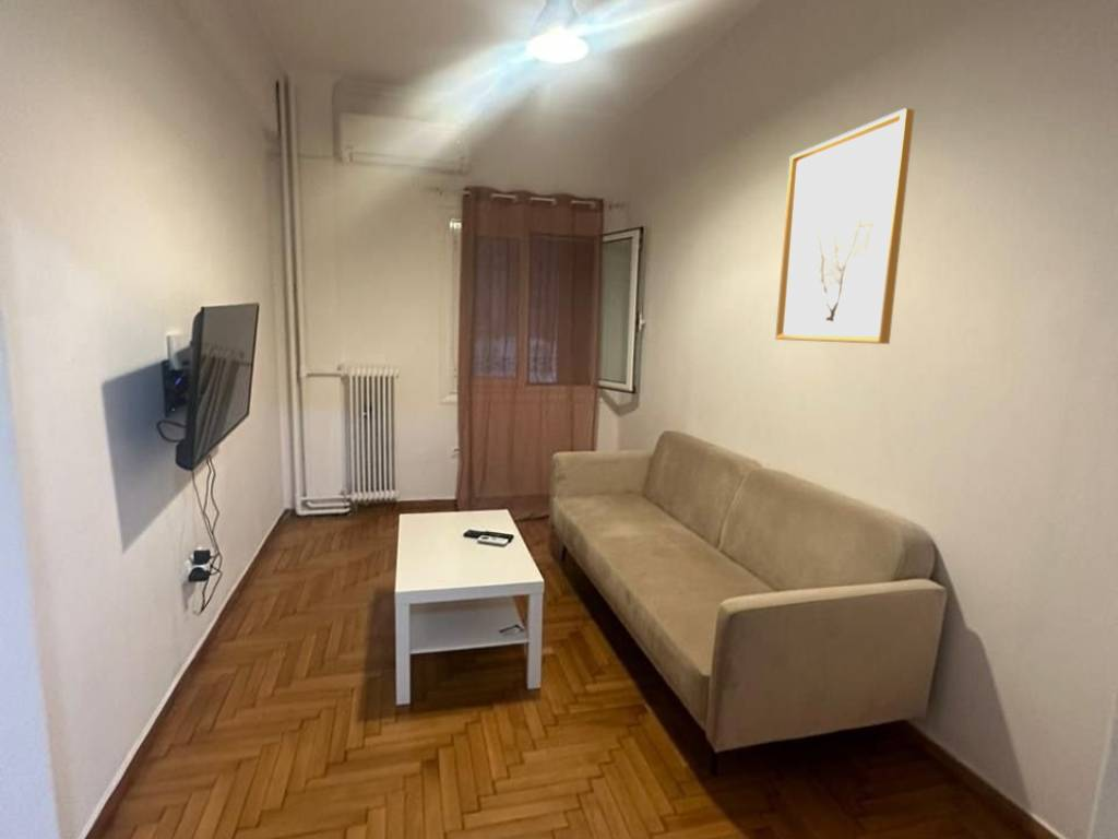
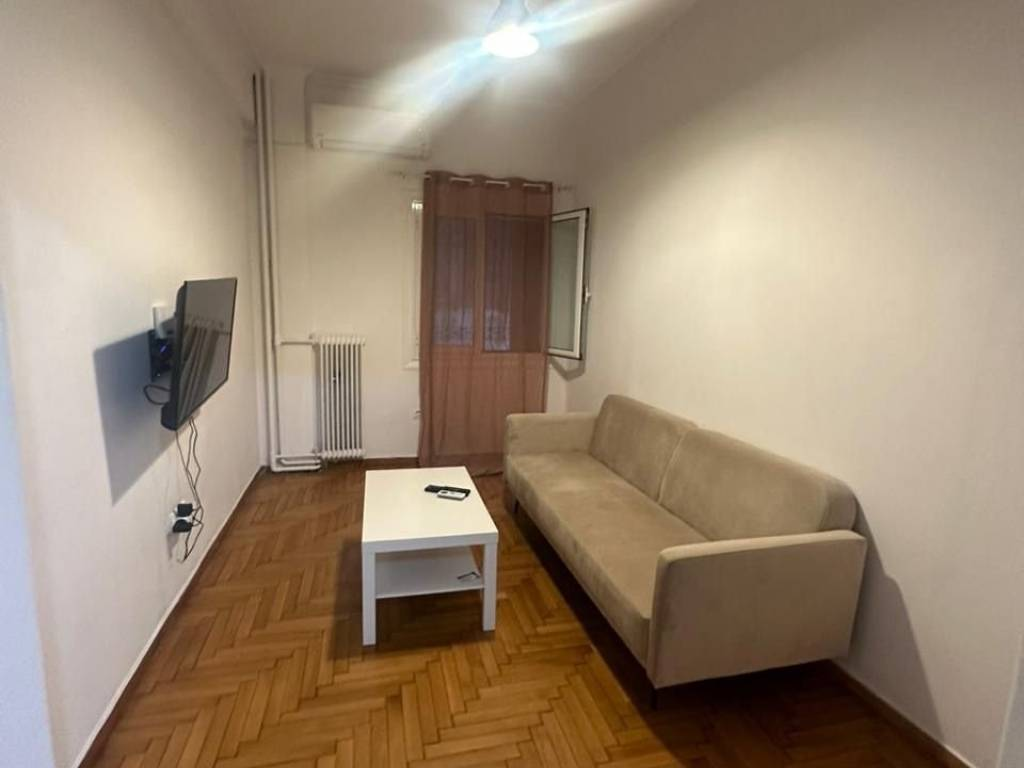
- wall art (834, 240)
